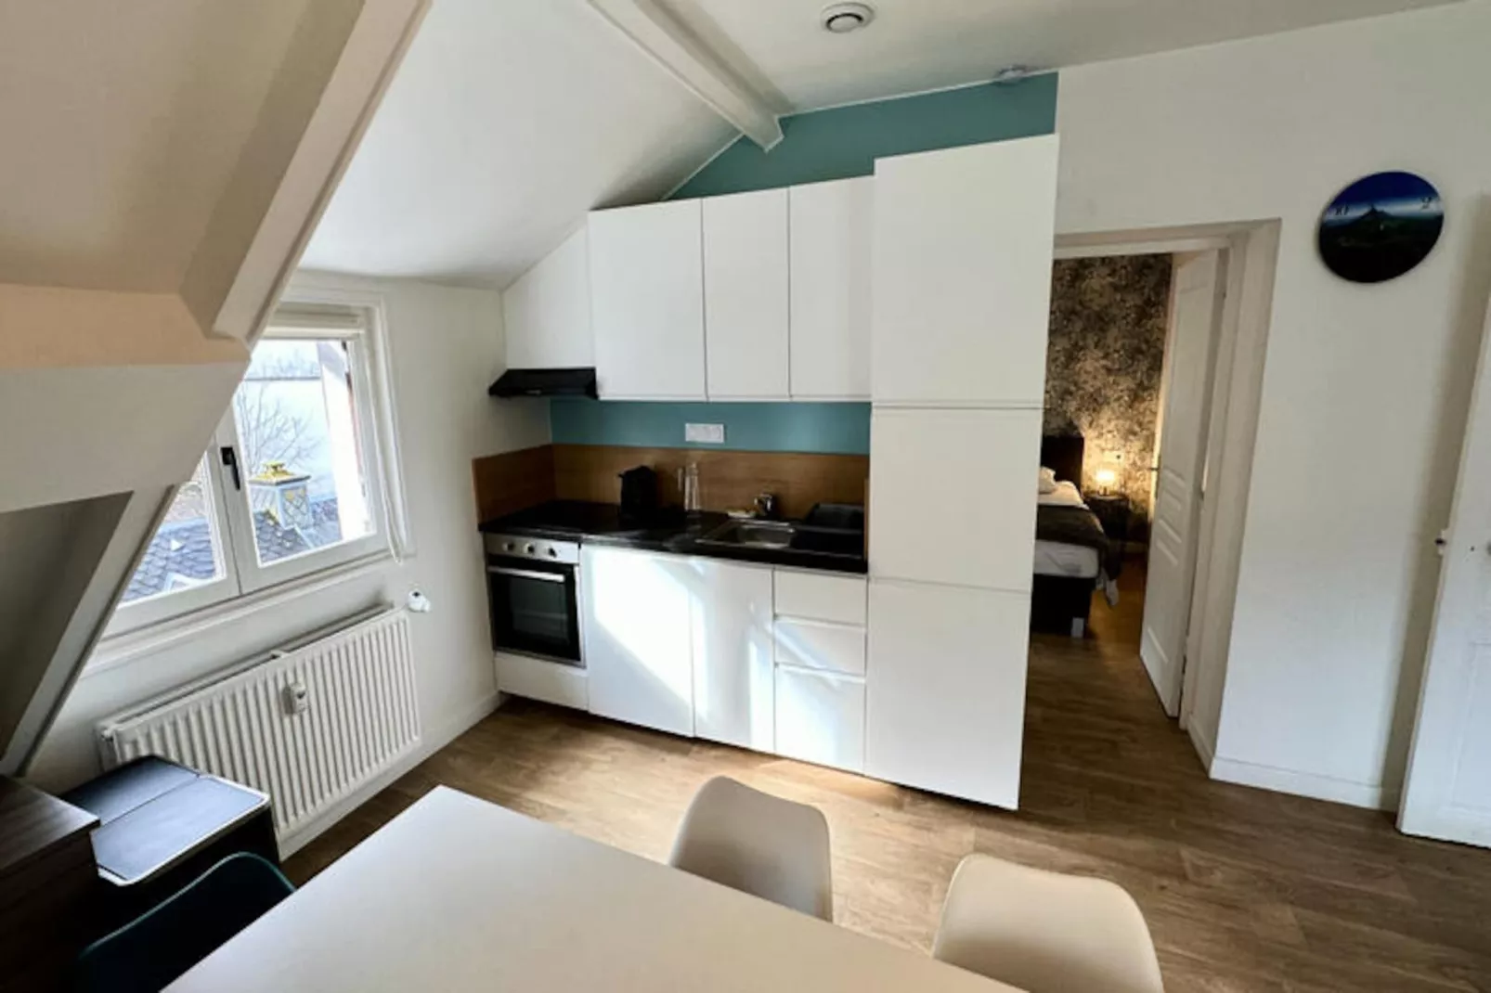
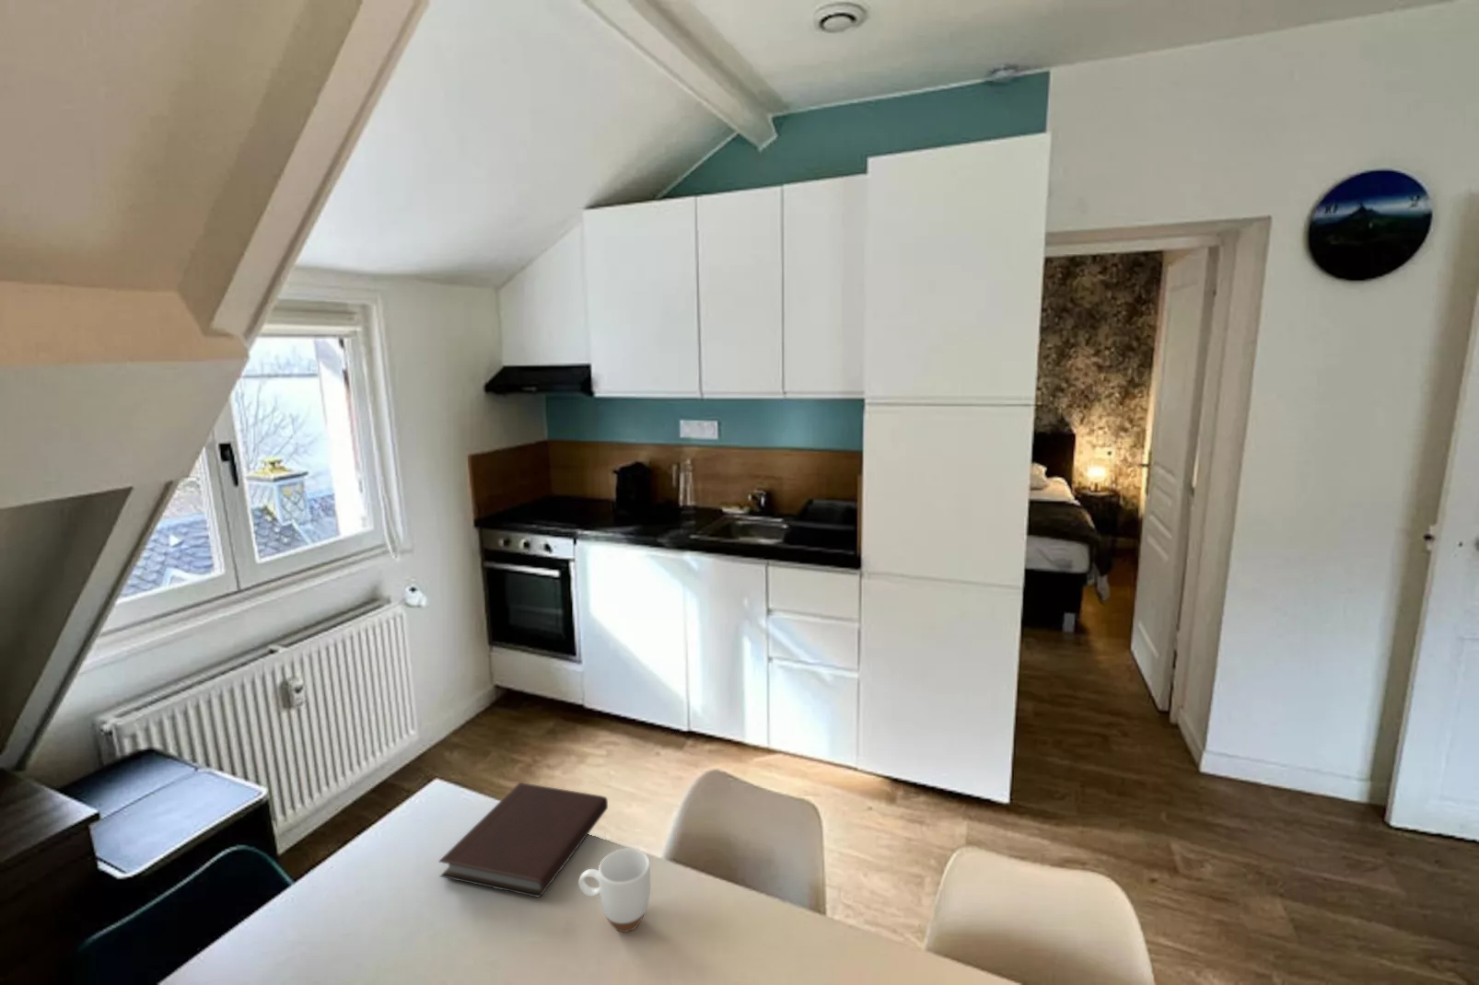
+ notebook (529, 833)
+ mug (615, 892)
